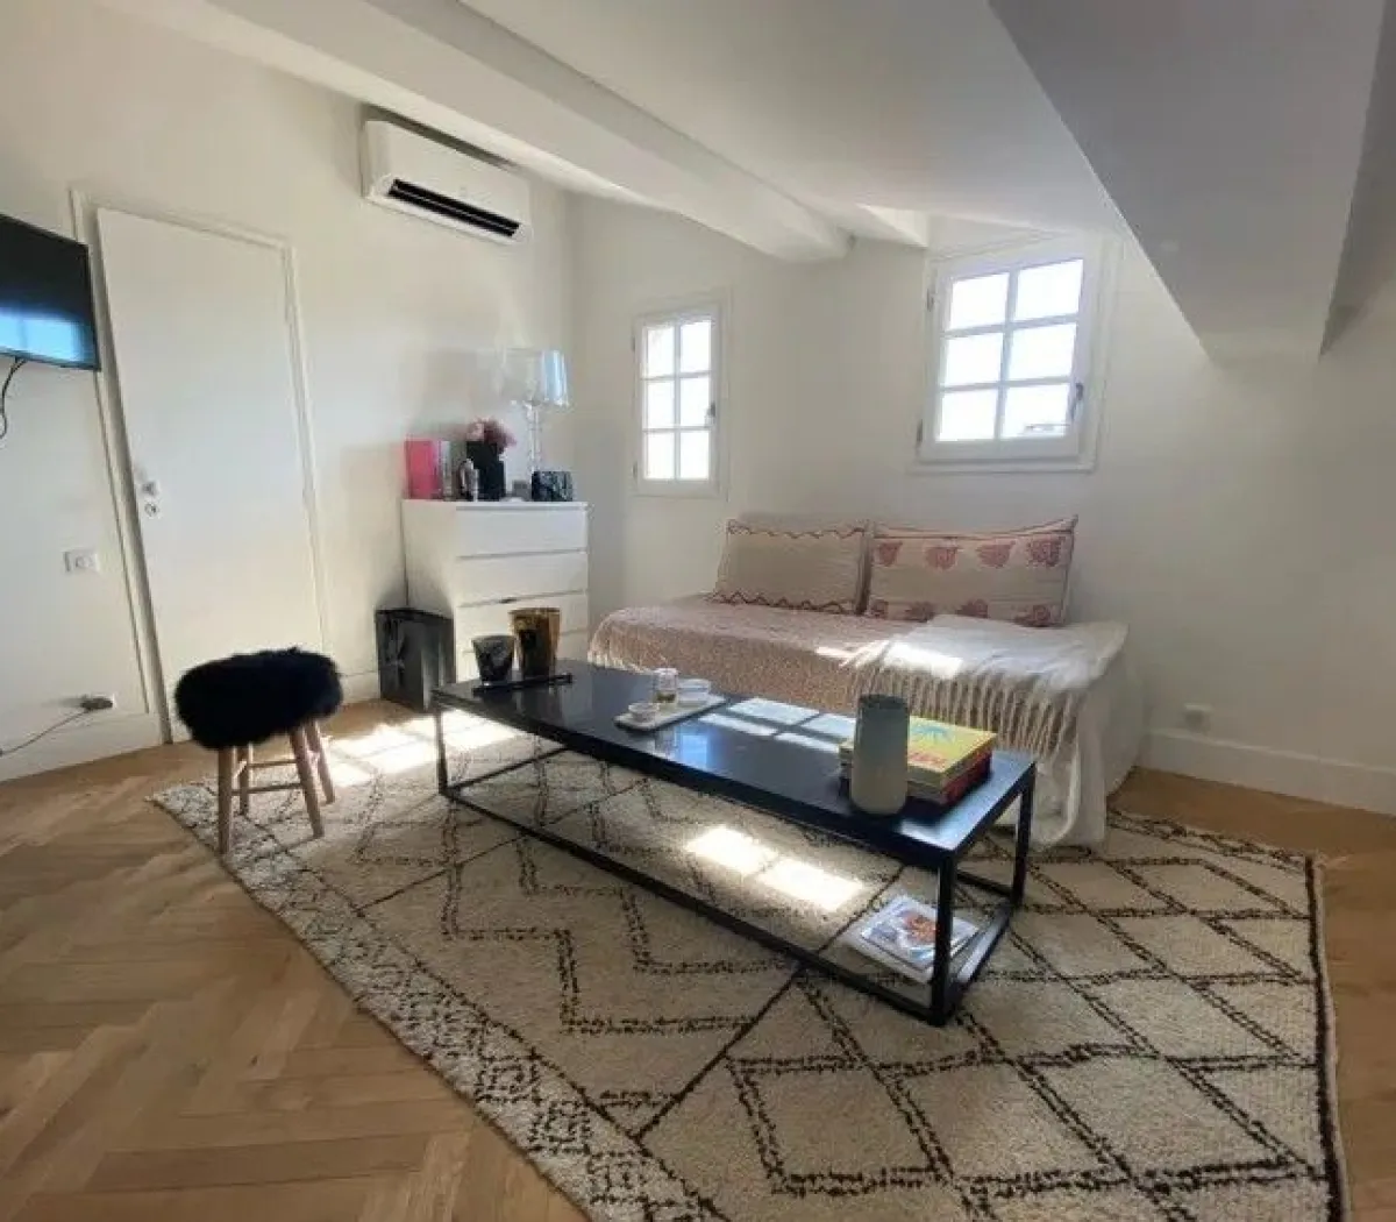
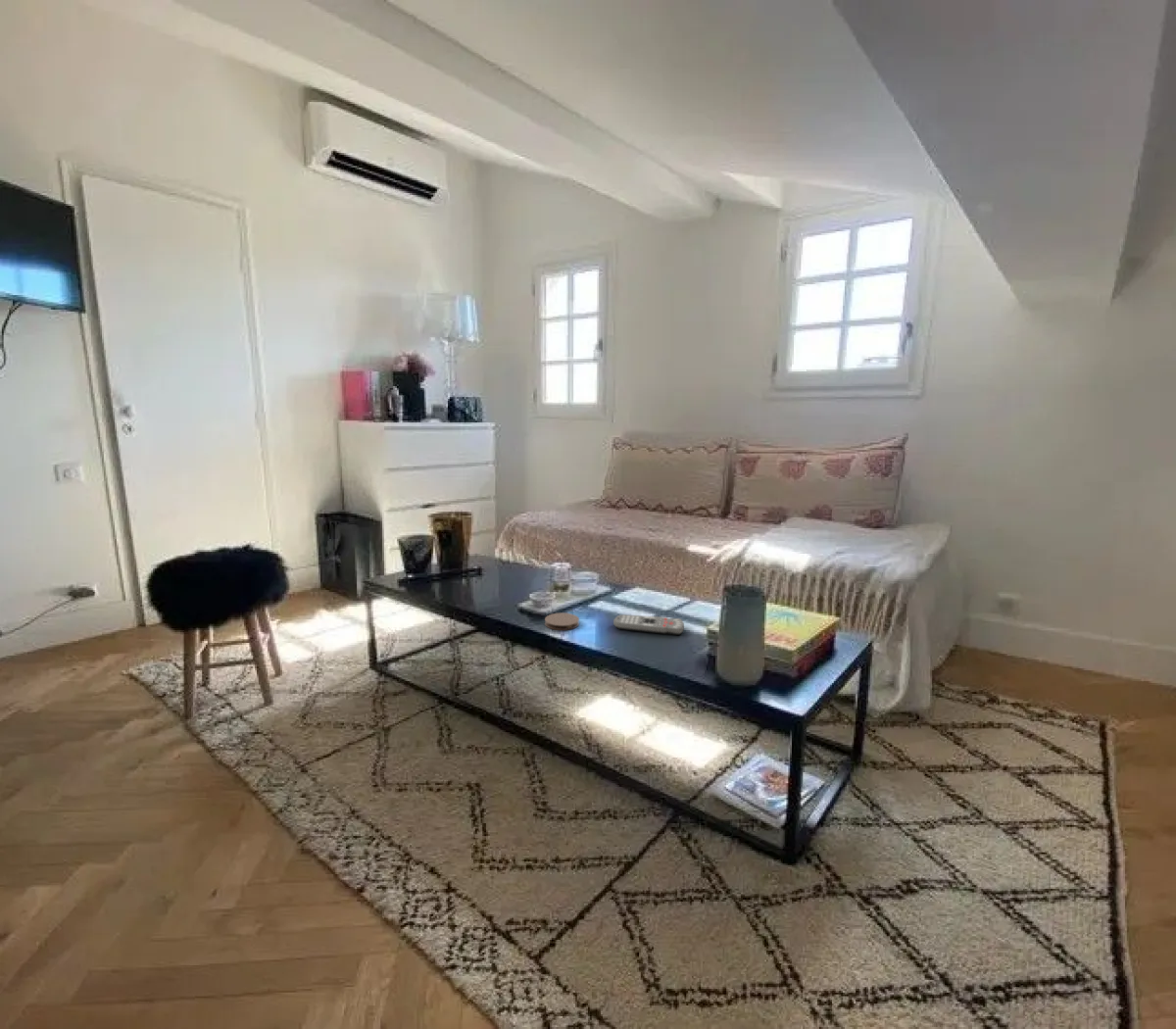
+ remote control (648, 624)
+ coaster (562, 621)
